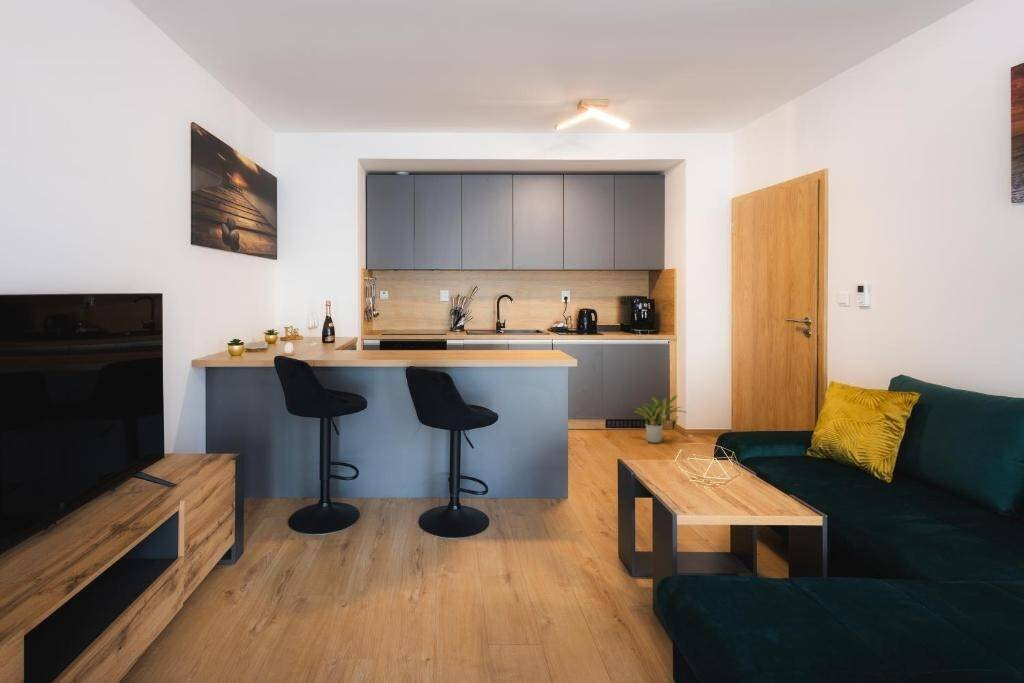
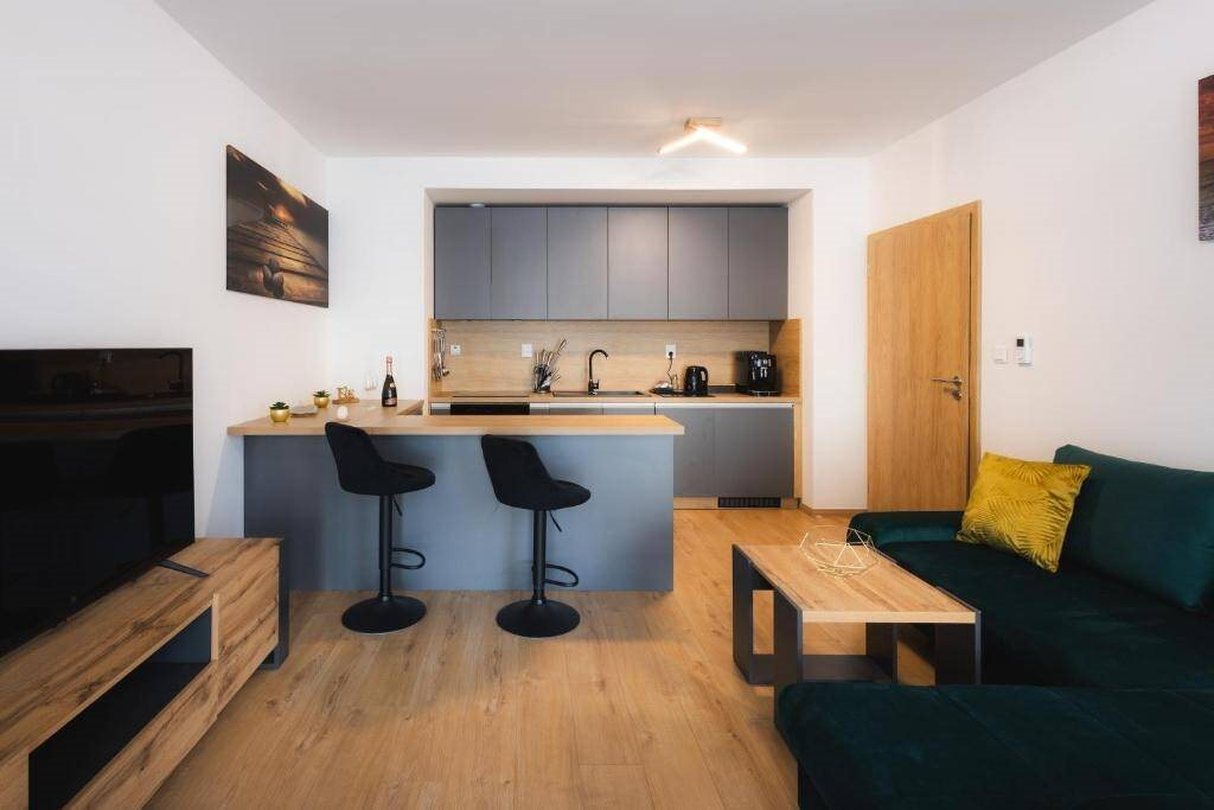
- potted plant (659, 419)
